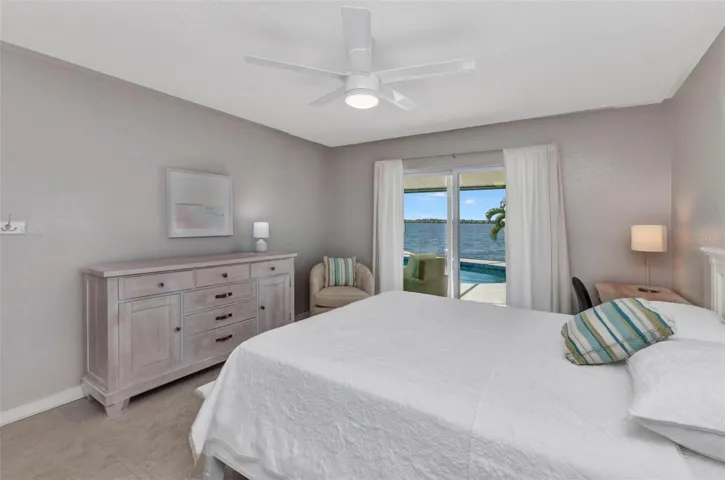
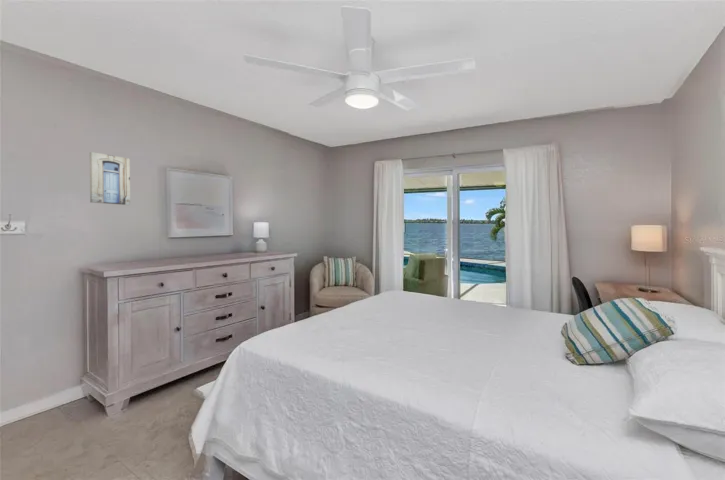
+ wall art (110, 179)
